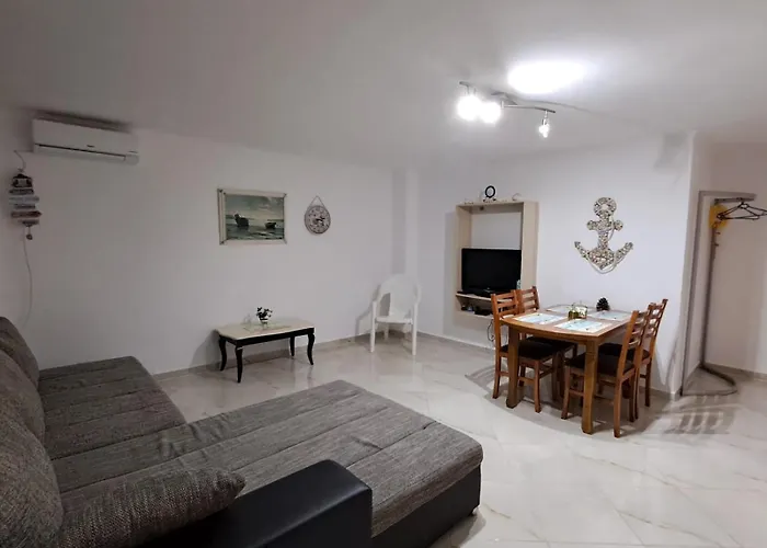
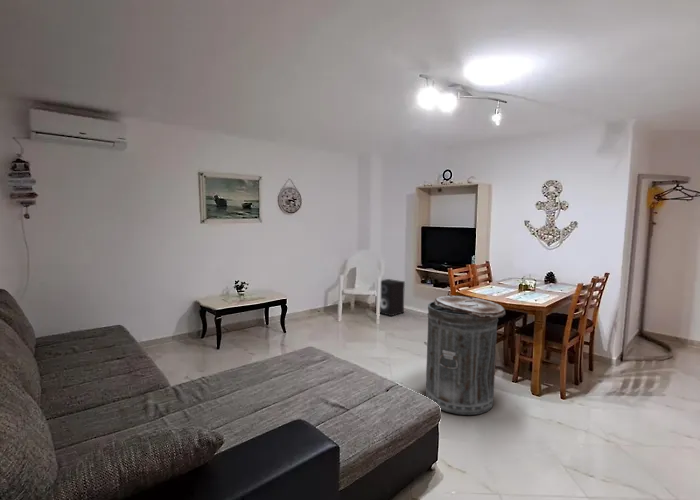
+ speaker (389, 297)
+ trash can lid (463, 350)
